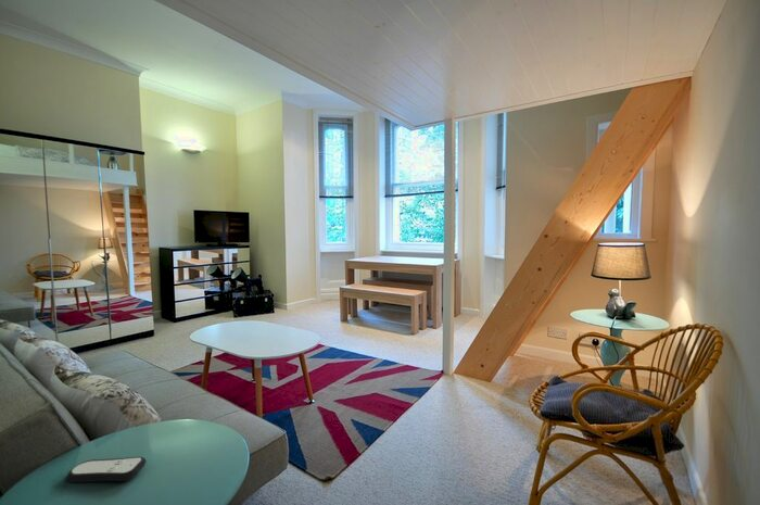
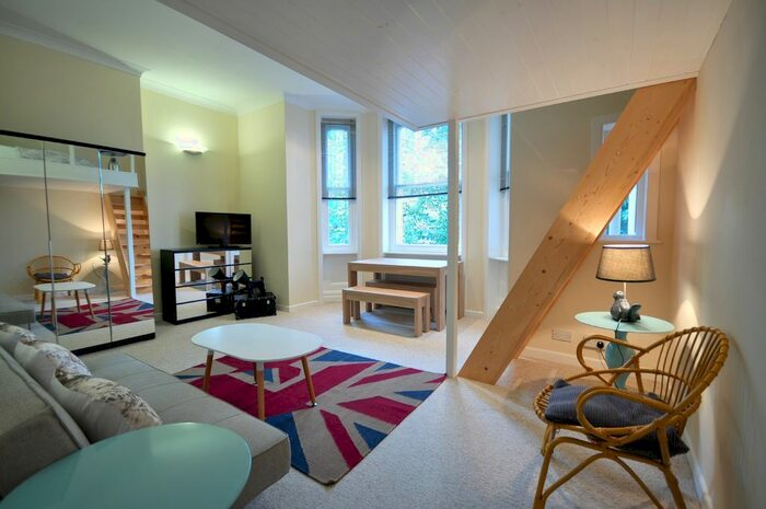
- remote control (106, 469)
